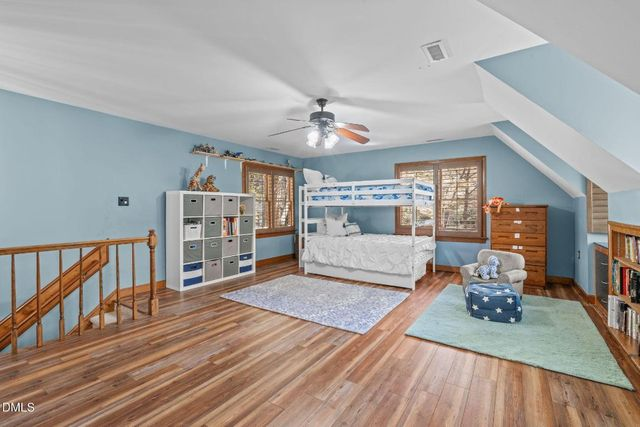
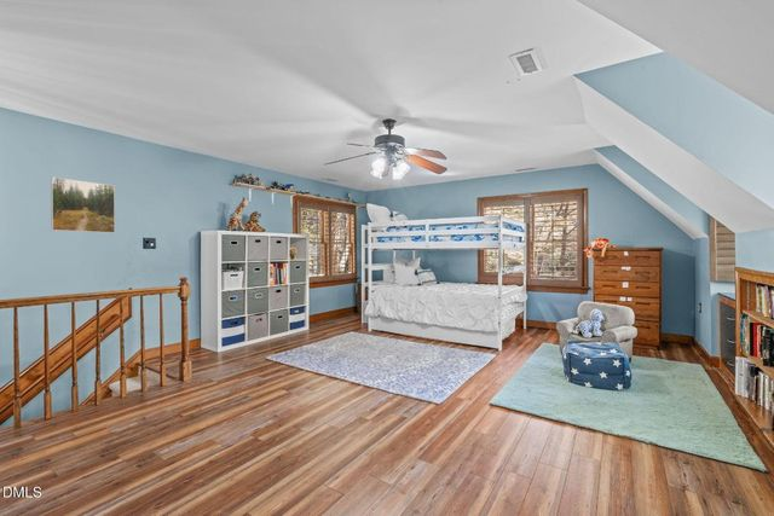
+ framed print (85, 205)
